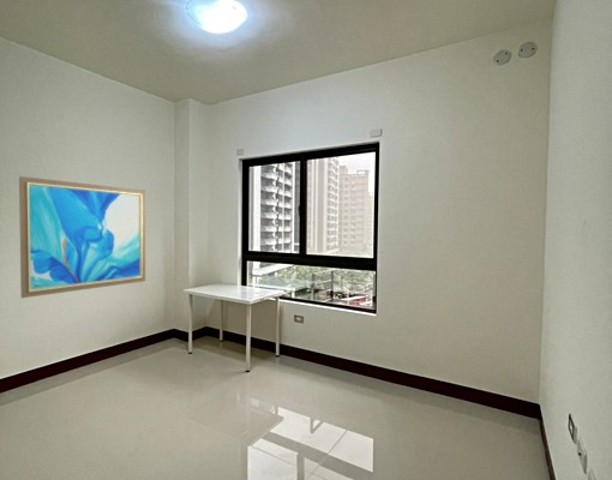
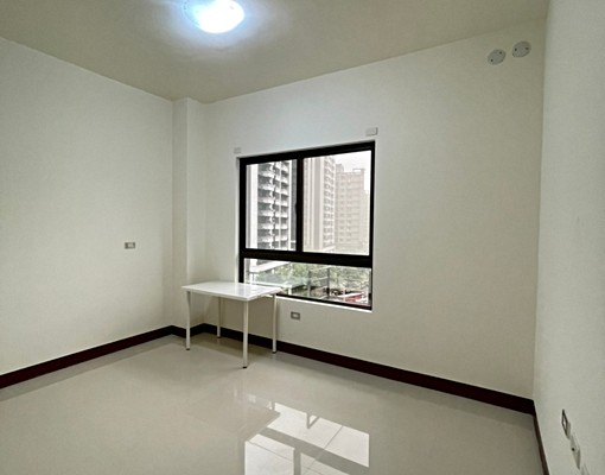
- wall art (91, 236)
